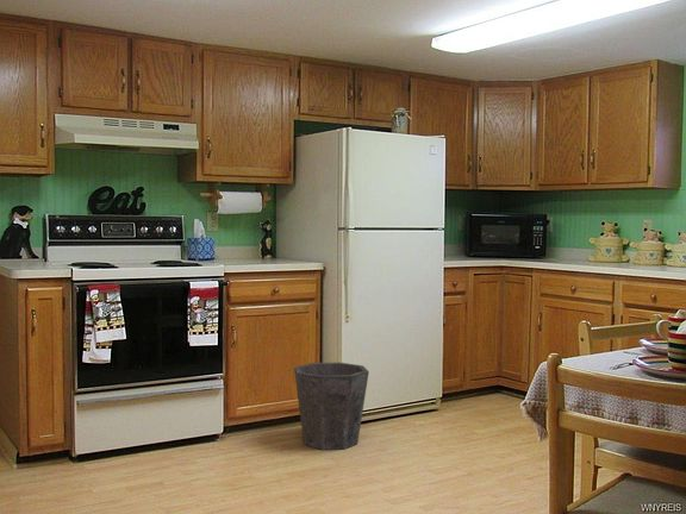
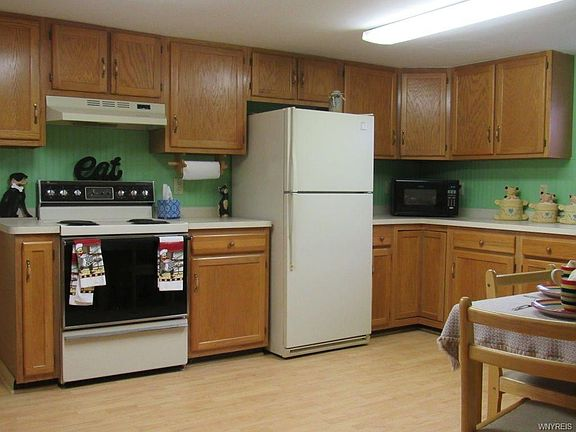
- waste bin (330, 405)
